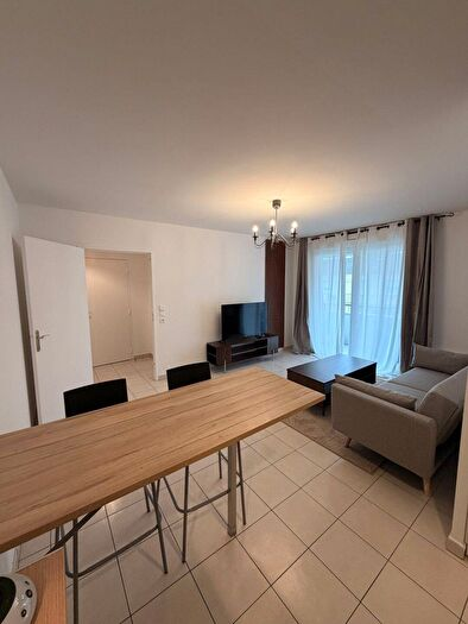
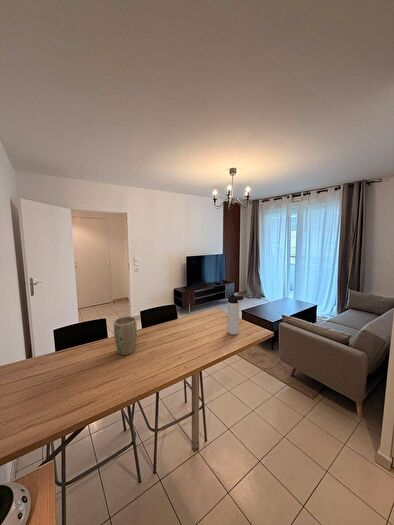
+ plant pot (125, 335)
+ thermos bottle (235, 314)
